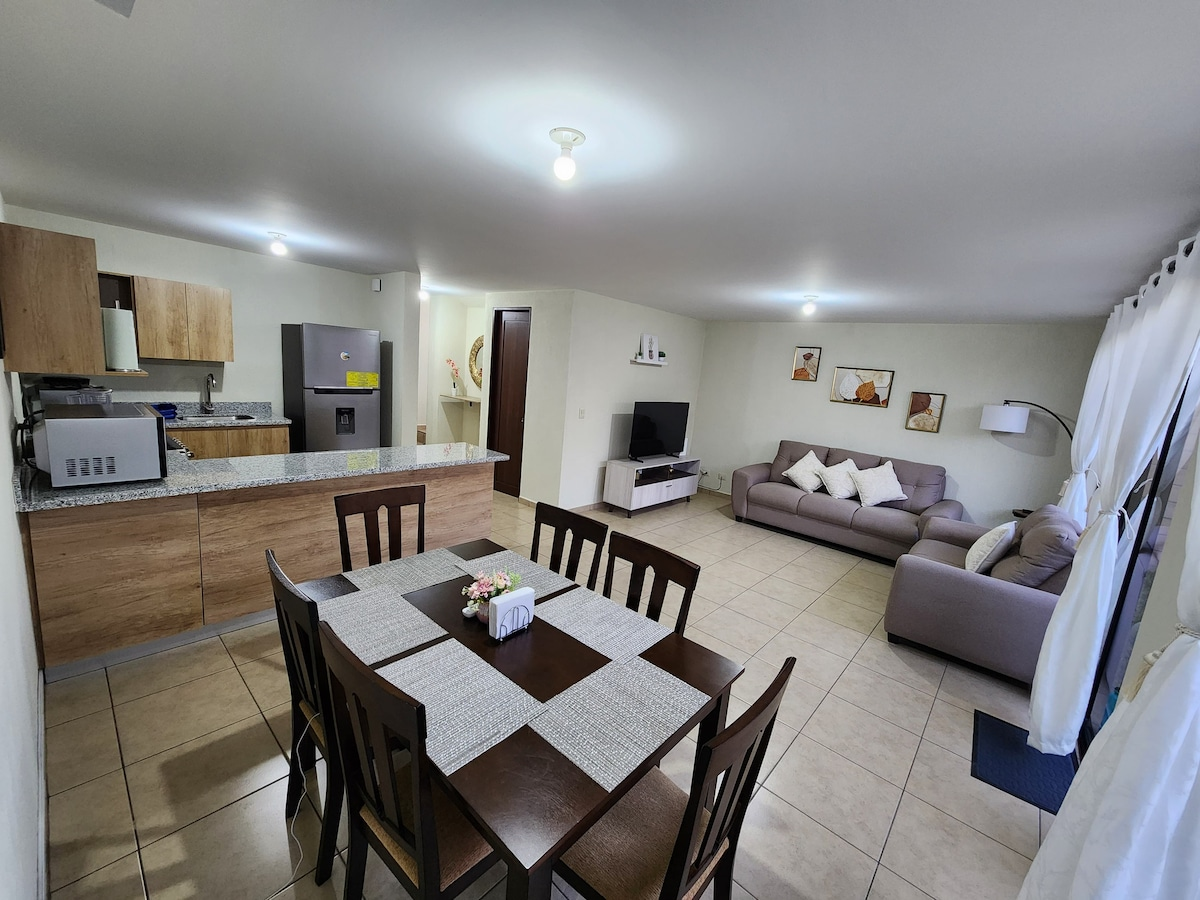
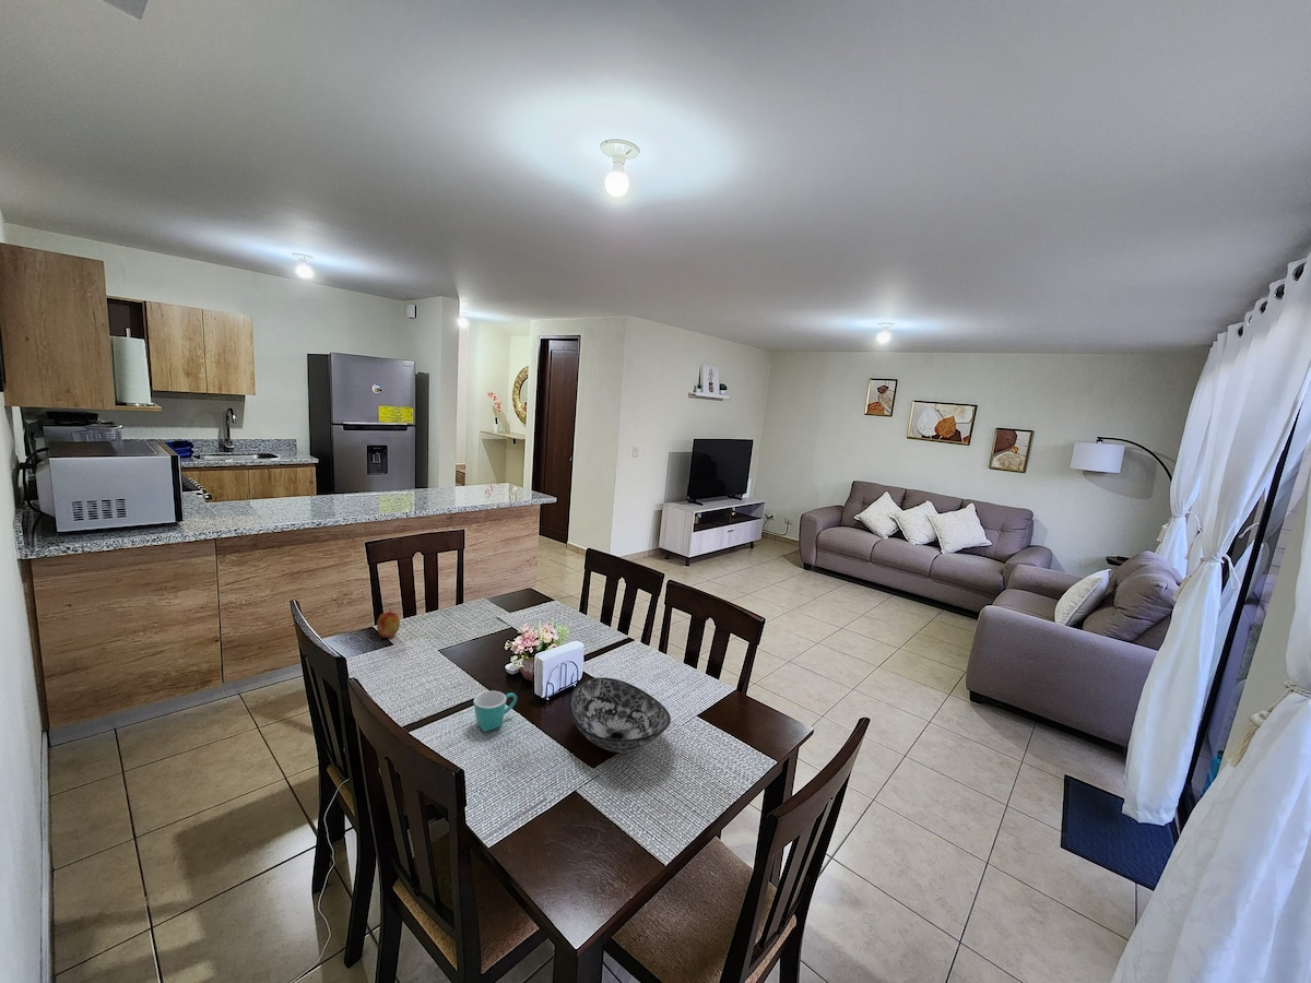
+ apple (388, 623)
+ mug (496, 709)
+ bowl (617, 721)
